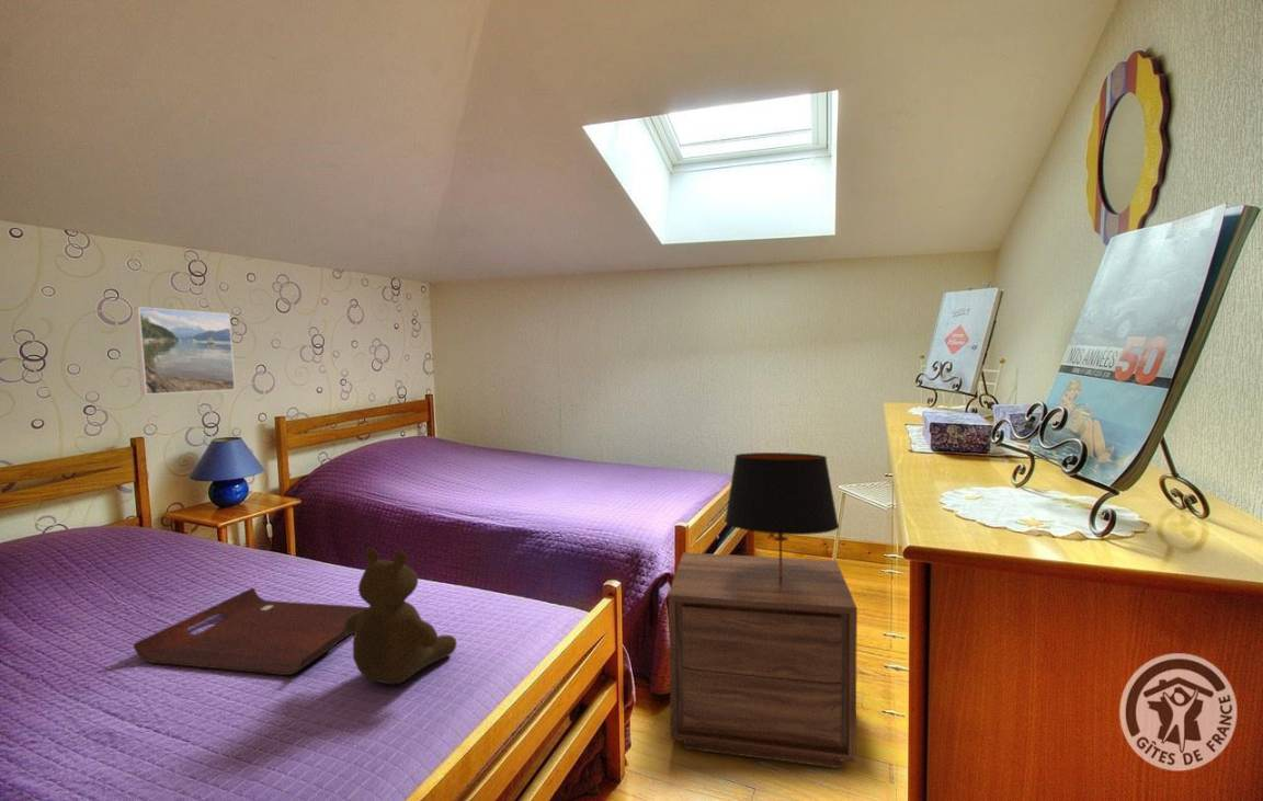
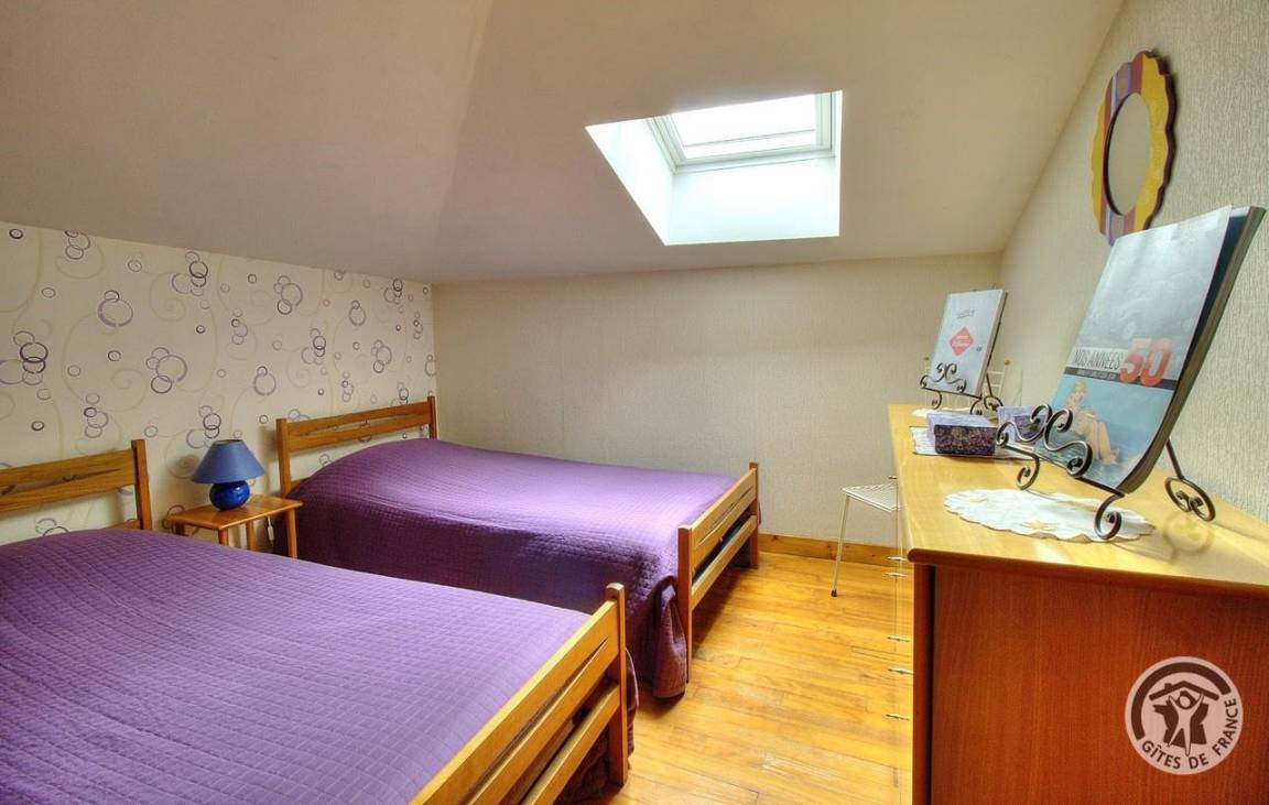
- serving tray (275, 626)
- nightstand (759, 650)
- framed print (187, 351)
- teddy bear (402, 606)
- table lamp (780, 516)
